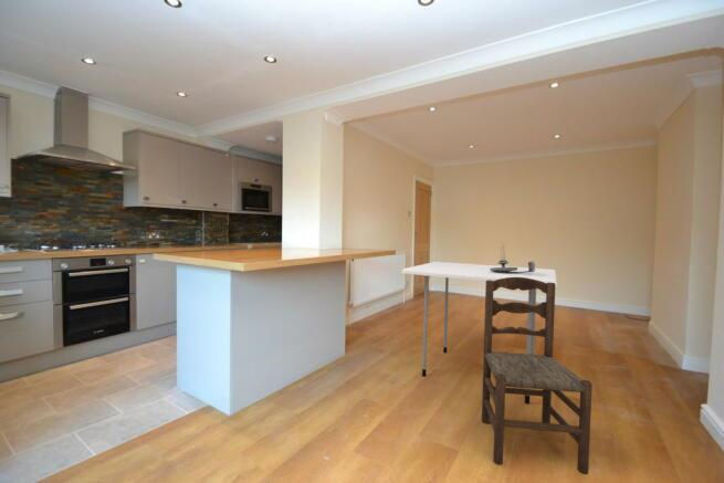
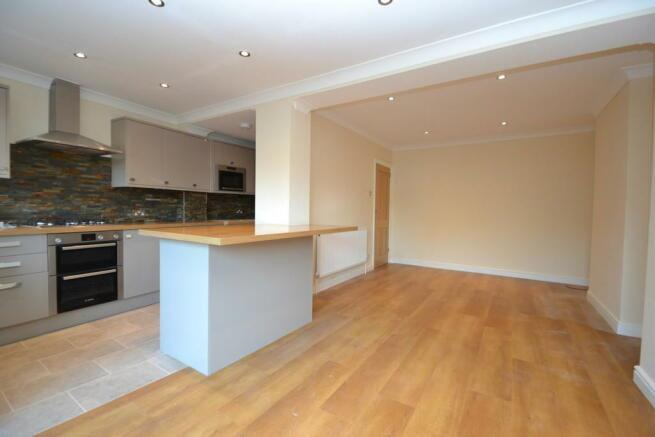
- dining chair (528, 363)
- candlestick (506, 261)
- dining table (447, 321)
